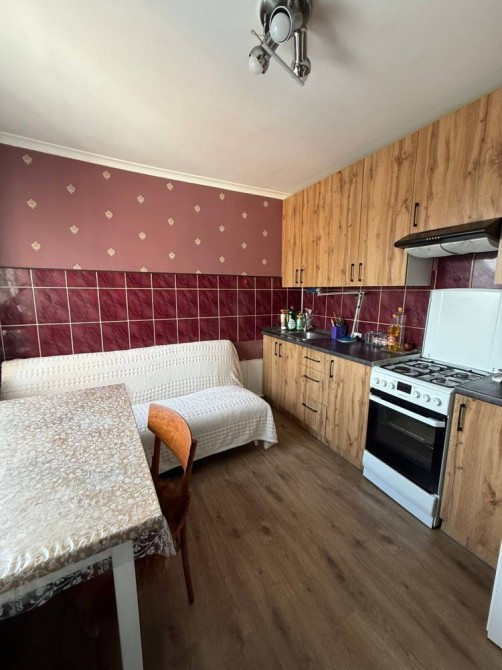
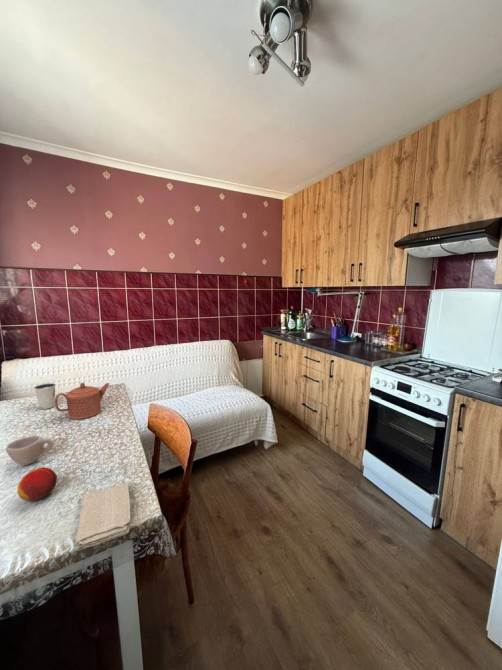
+ dixie cup (46, 396)
+ washcloth (105, 511)
+ cup (31, 450)
+ fruit (37, 484)
+ teapot (84, 398)
